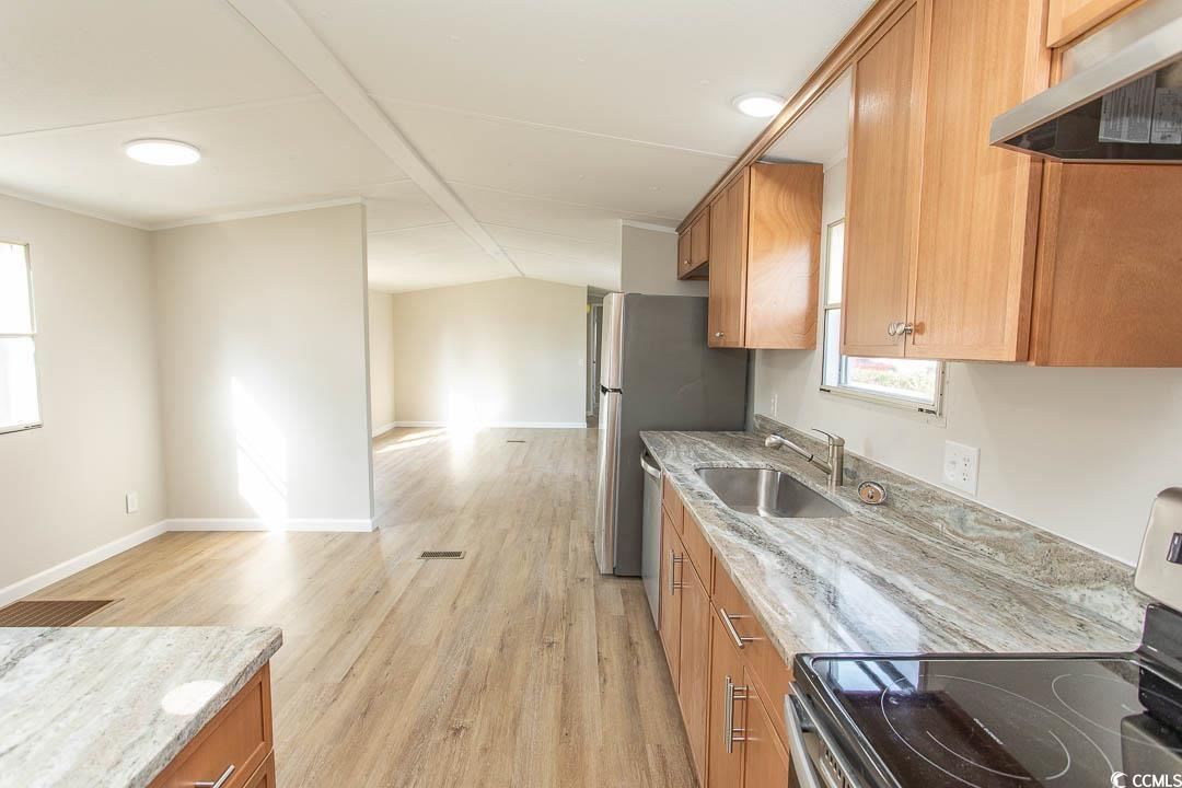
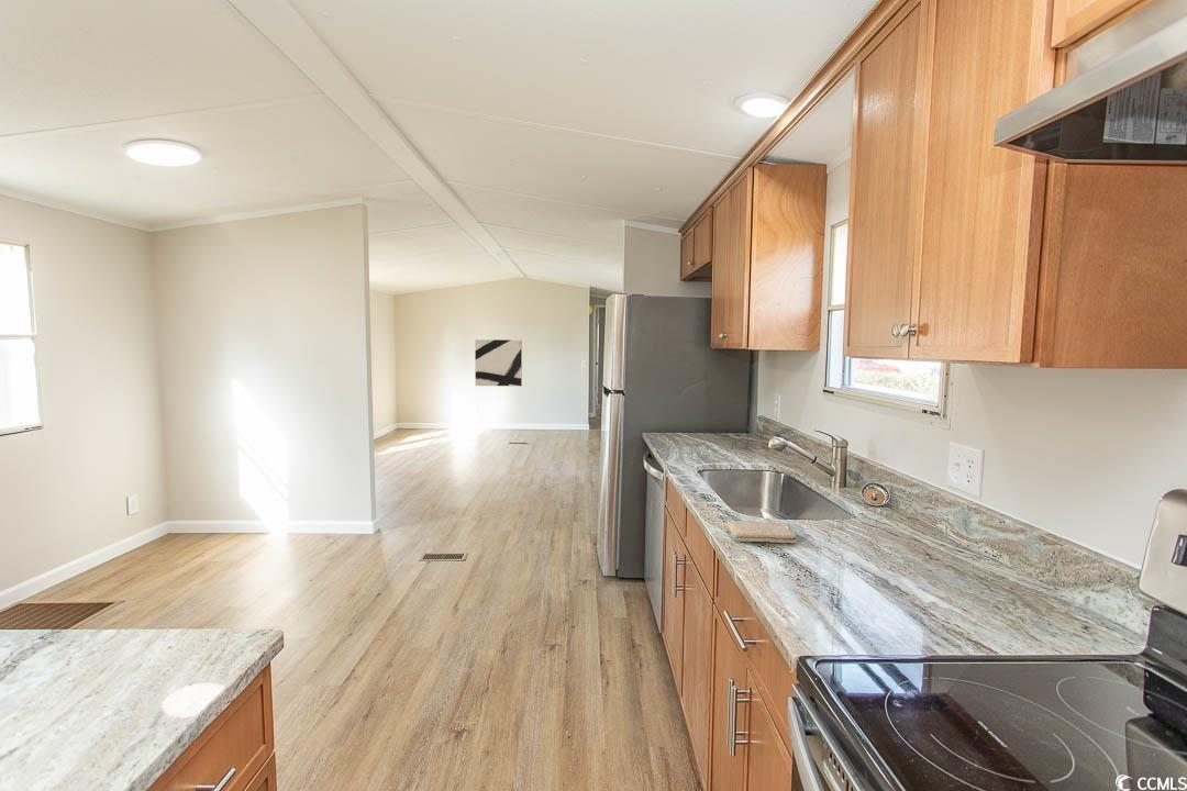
+ washcloth (761, 531)
+ wall art (498, 363)
